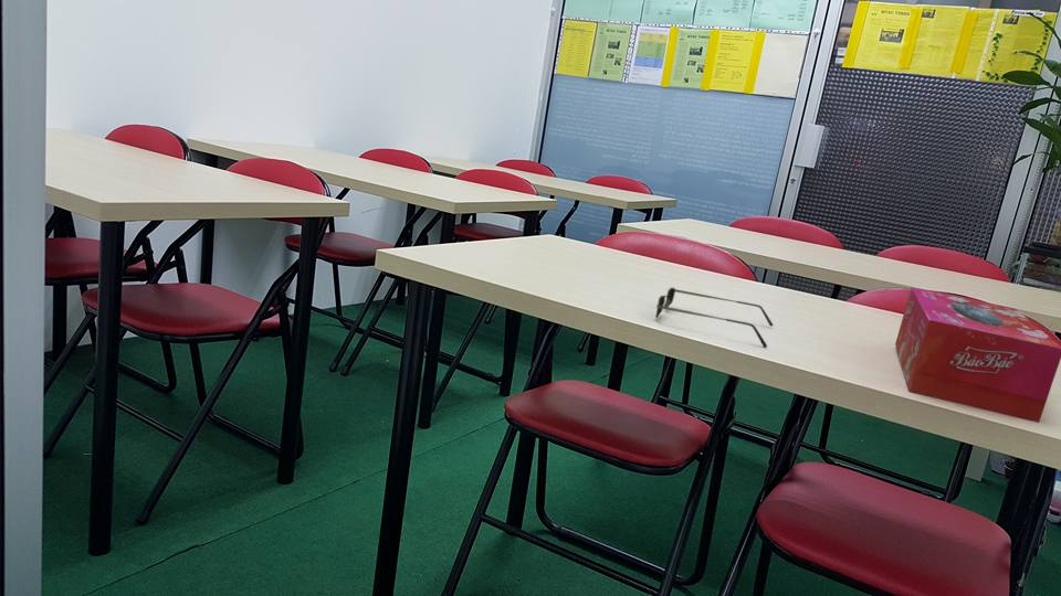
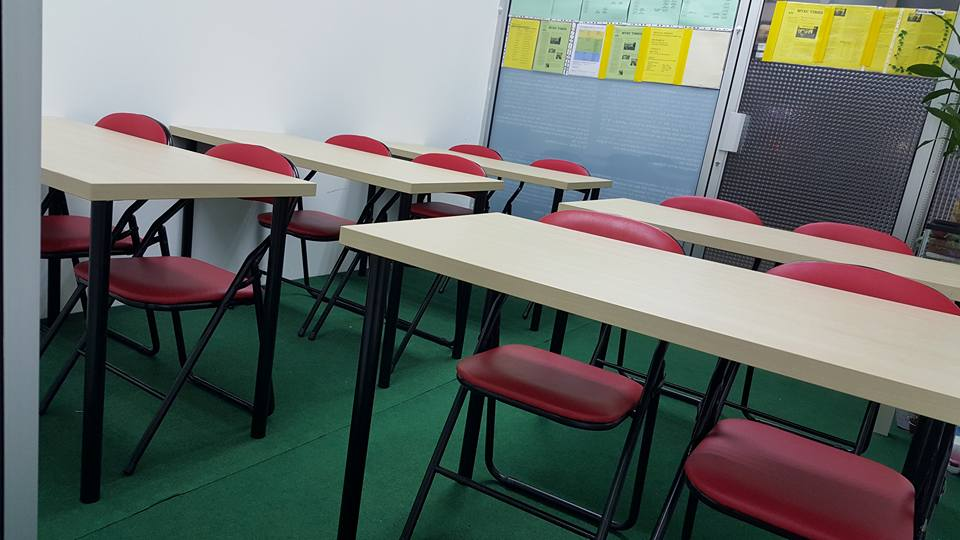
- eyeglasses (715, 317)
- tissue box (966, 345)
